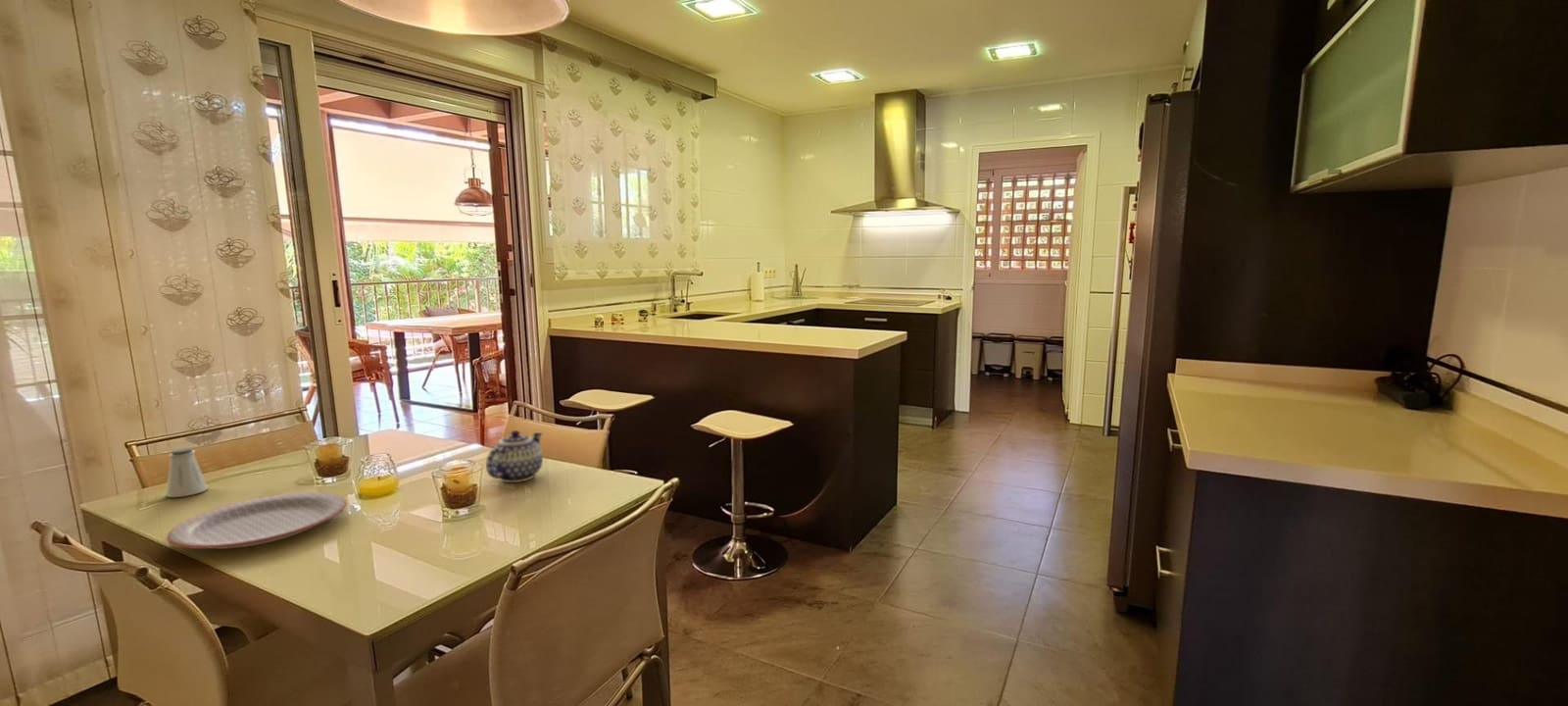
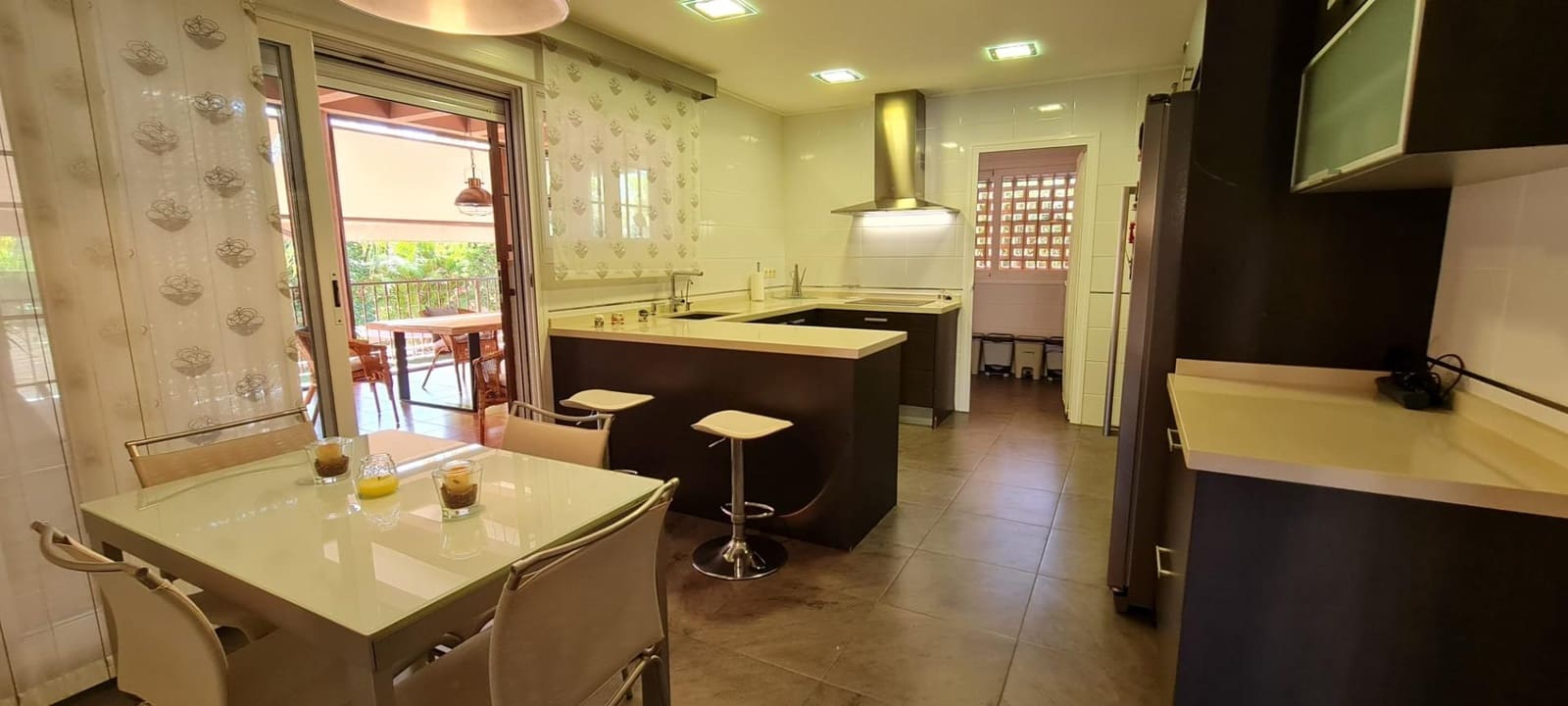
- saltshaker (184, 471)
- plate (263, 522)
- teapot (515, 454)
